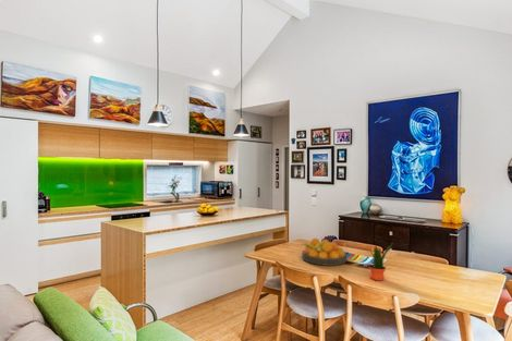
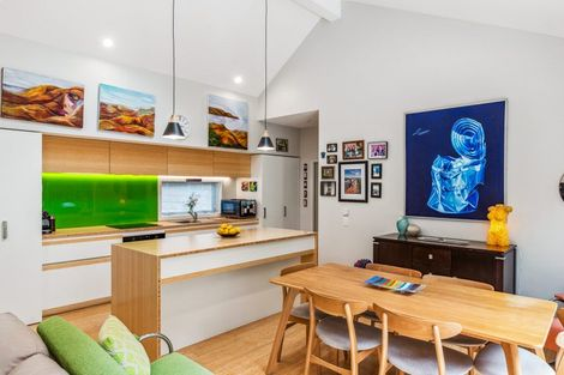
- potted plant (380, 259)
- fruit bowl (324, 249)
